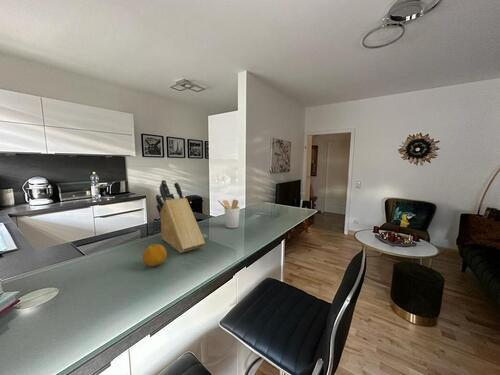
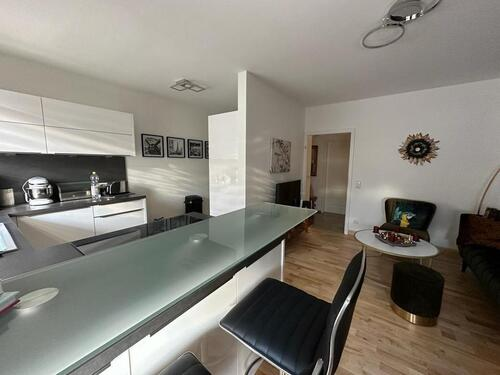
- utensil holder (228, 212)
- fruit (154, 255)
- knife block (177, 211)
